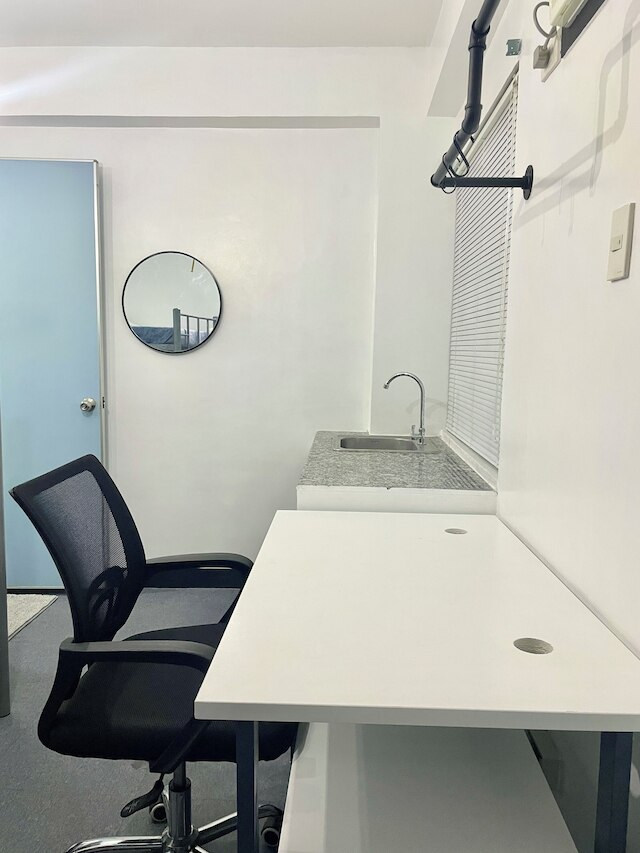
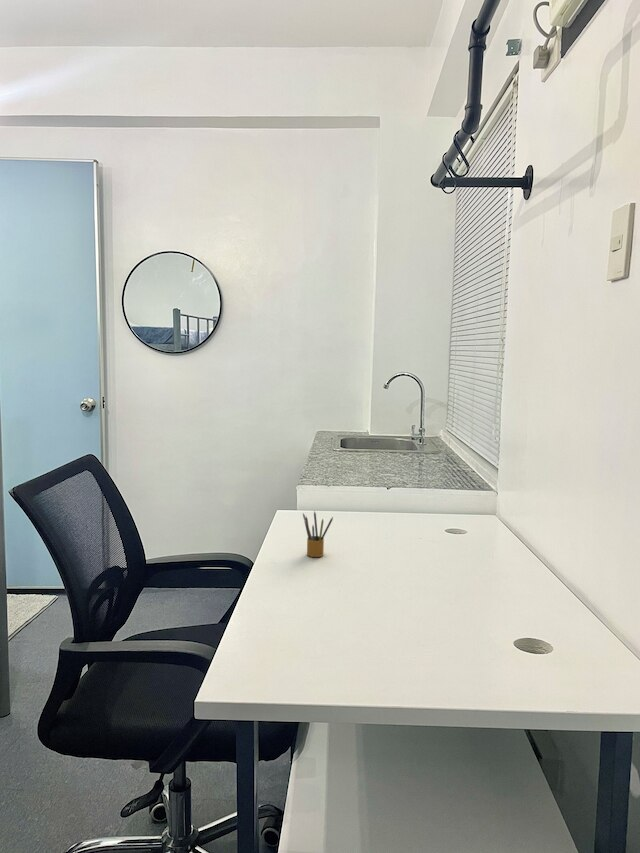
+ pencil box (316, 534)
